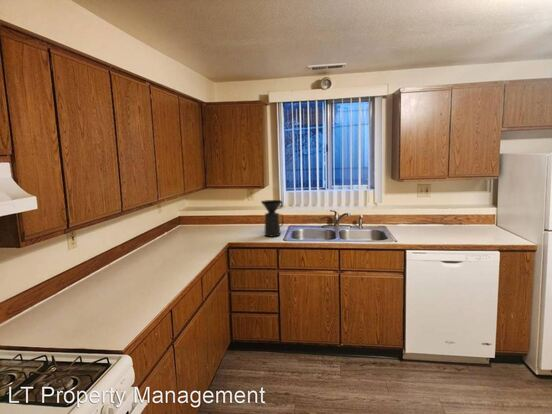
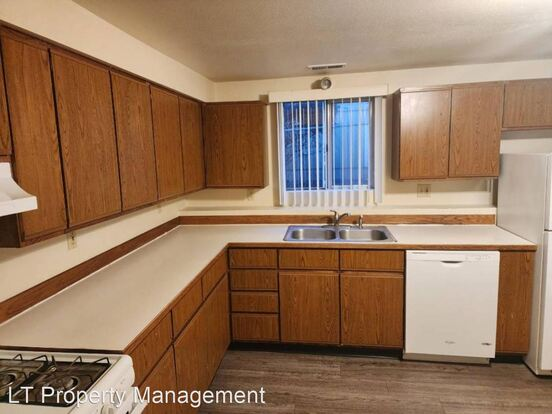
- coffee maker (271, 218)
